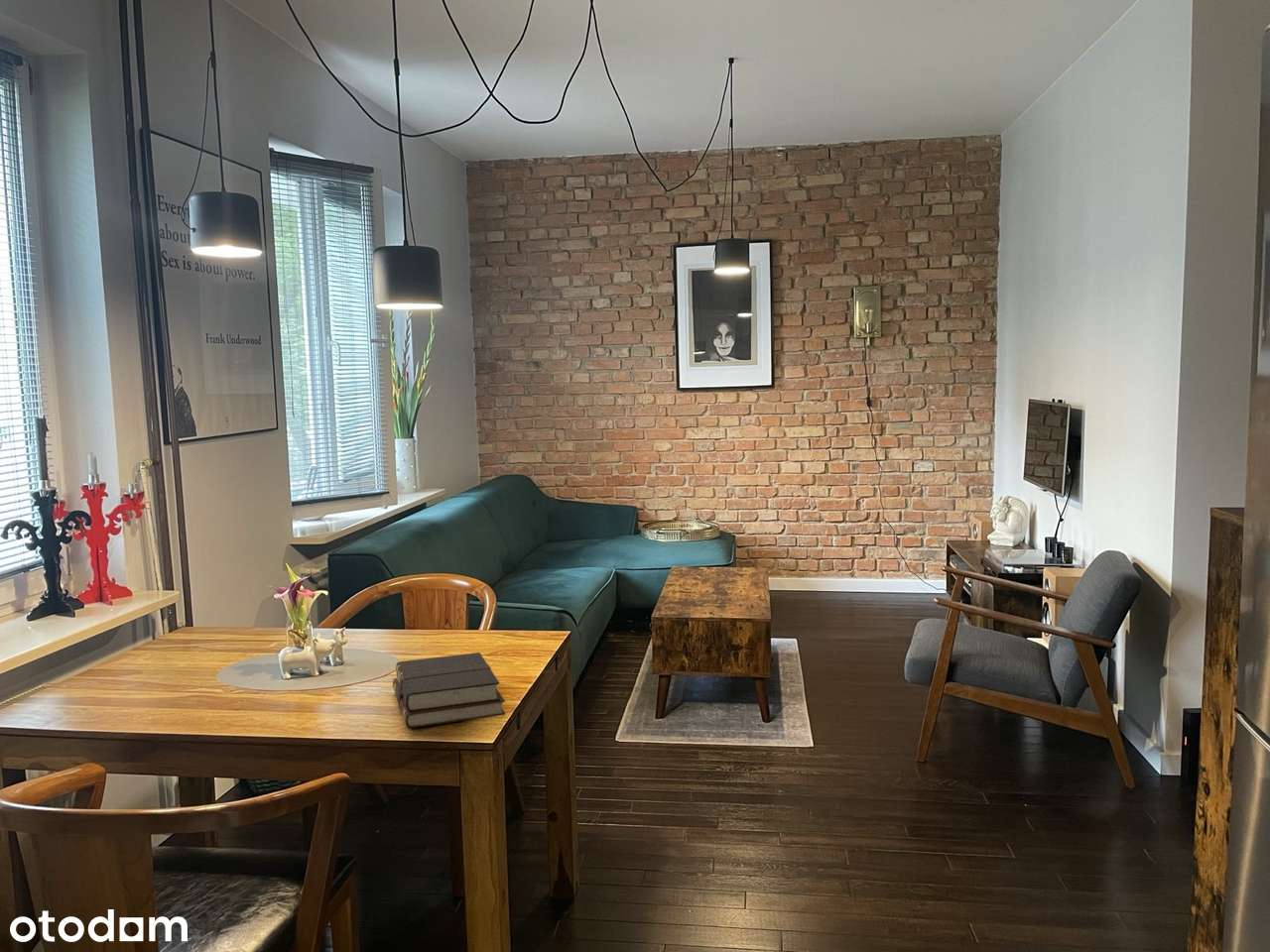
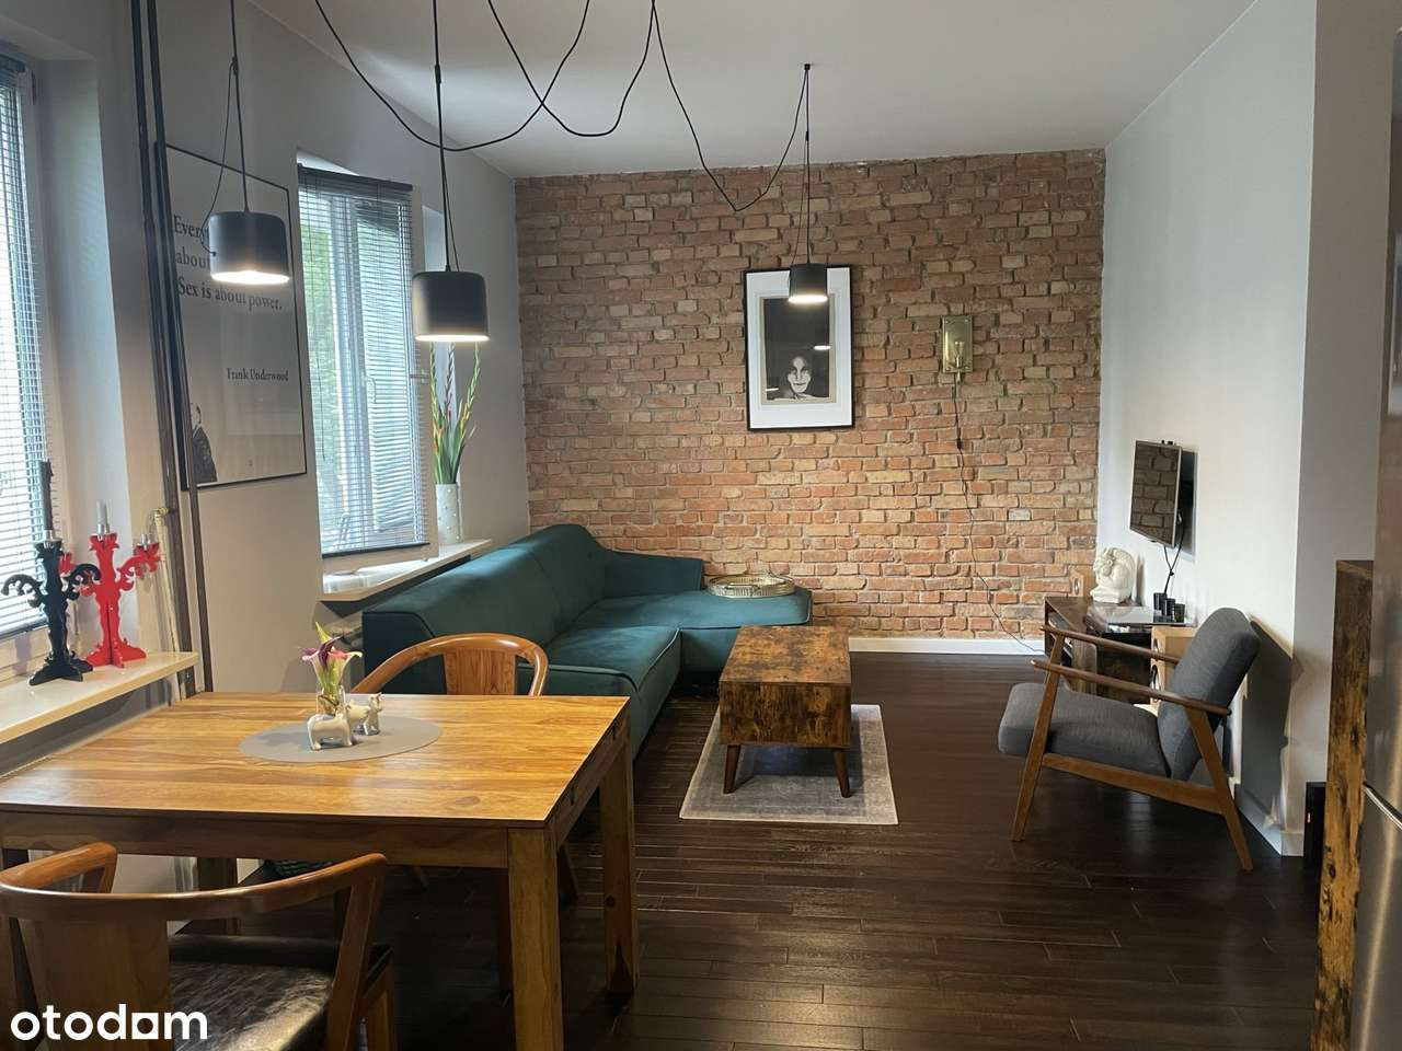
- bible (445, 686)
